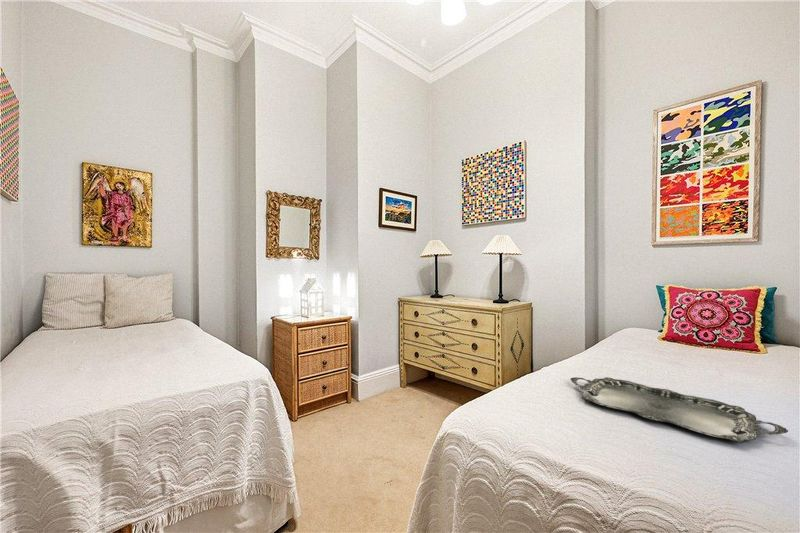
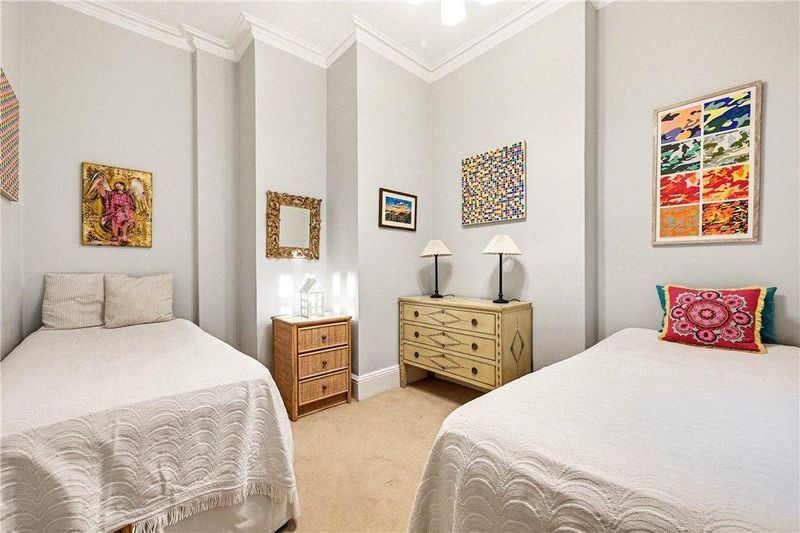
- serving tray (659, 403)
